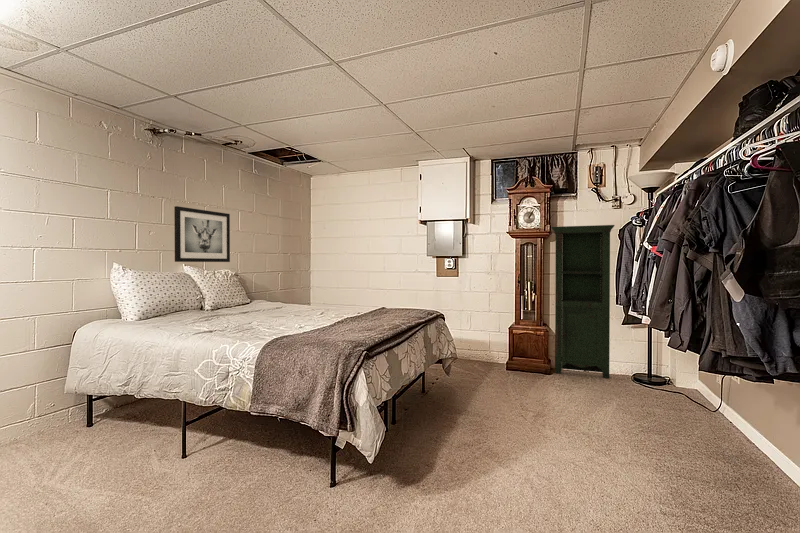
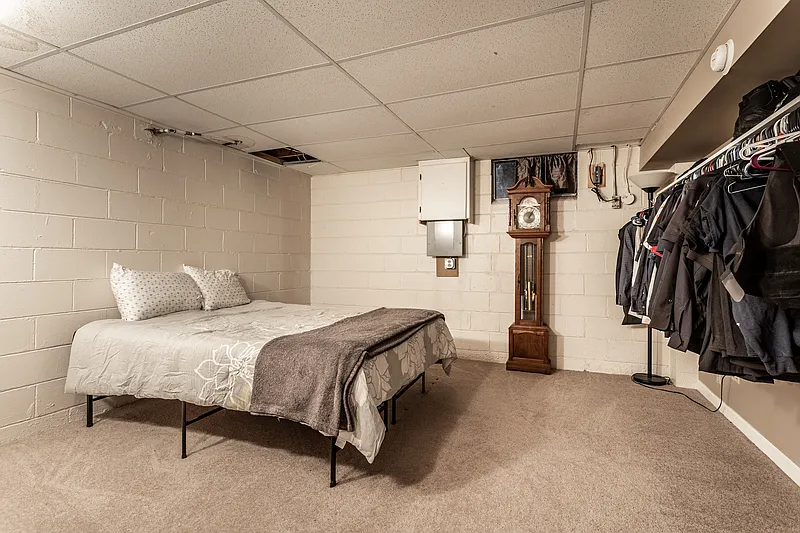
- cabinet (581, 300)
- wall art (204, 236)
